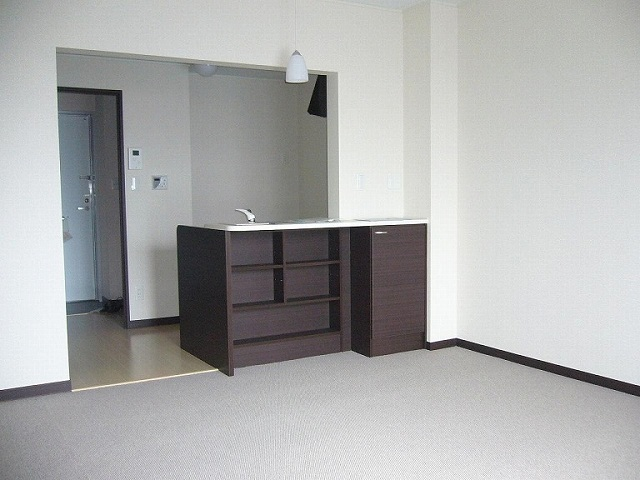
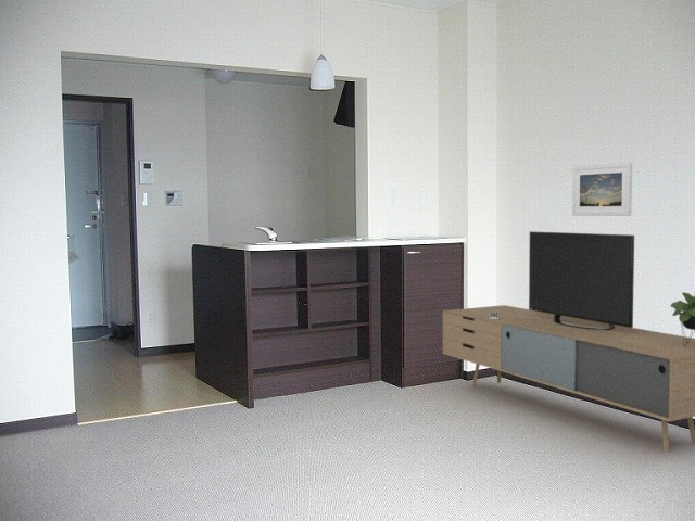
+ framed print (601, 190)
+ media console (571, 322)
